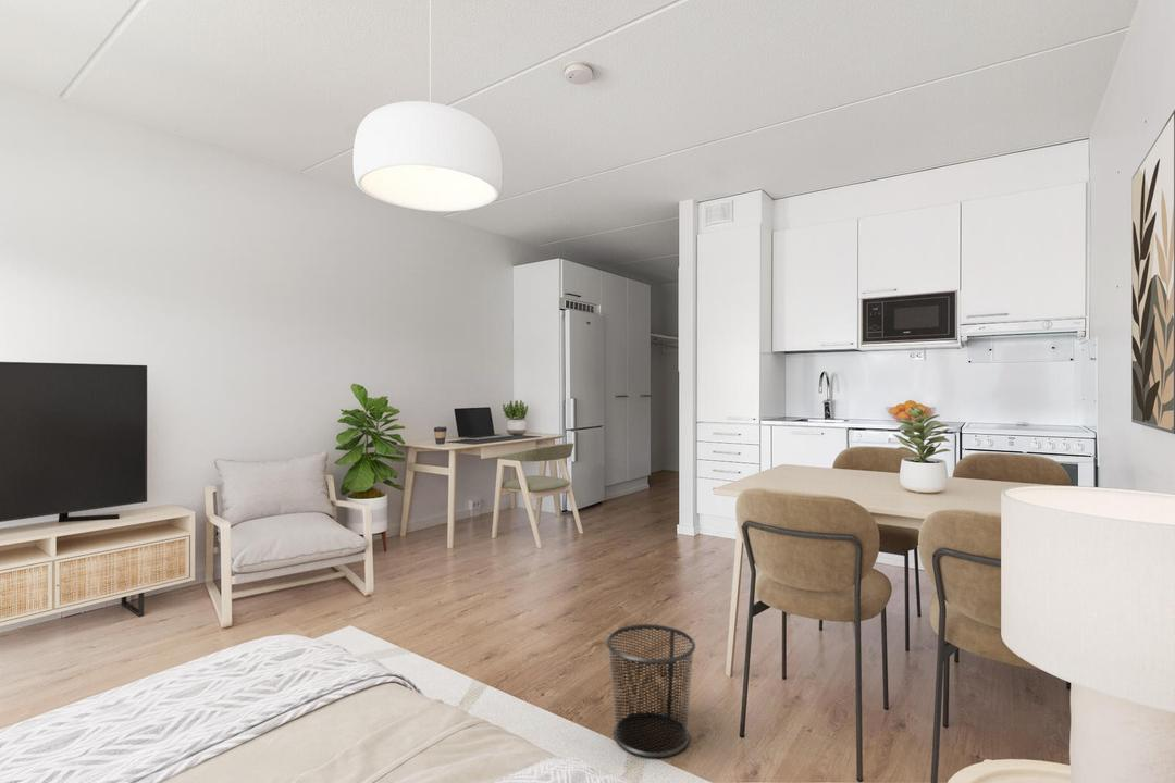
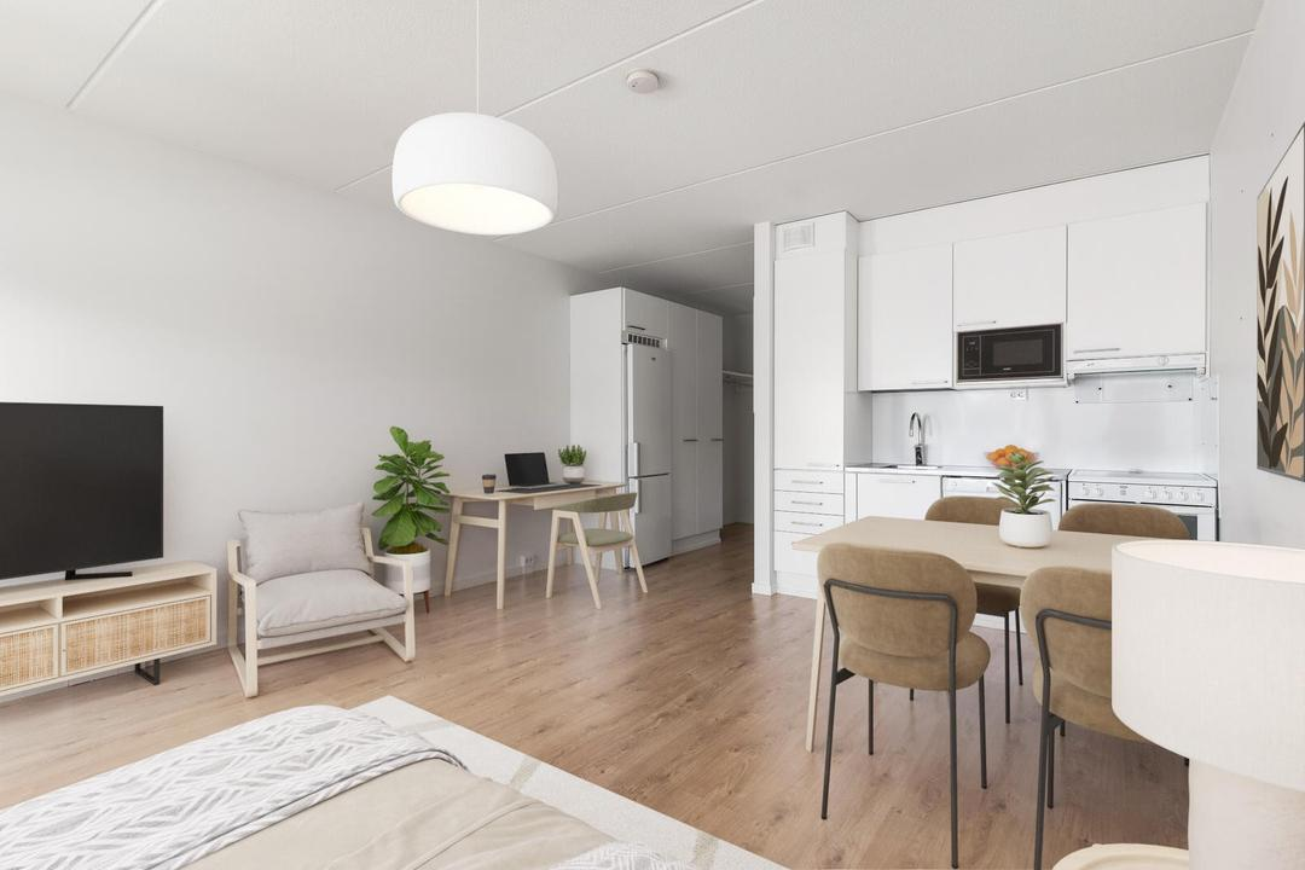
- waste bin (651, 687)
